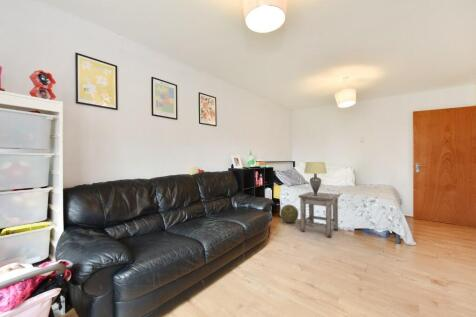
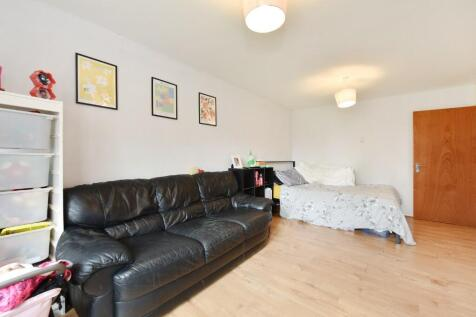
- lampshade (315, 178)
- decorative ball (289, 213)
- stool (317, 216)
